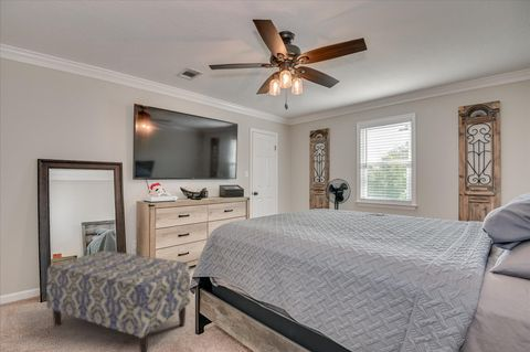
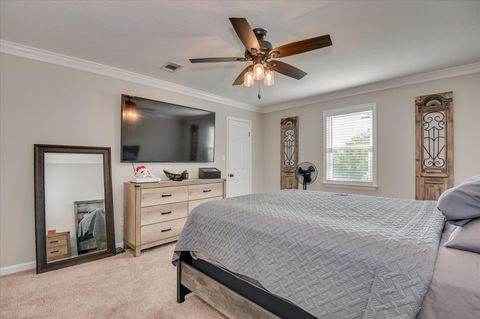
- bench (119, 295)
